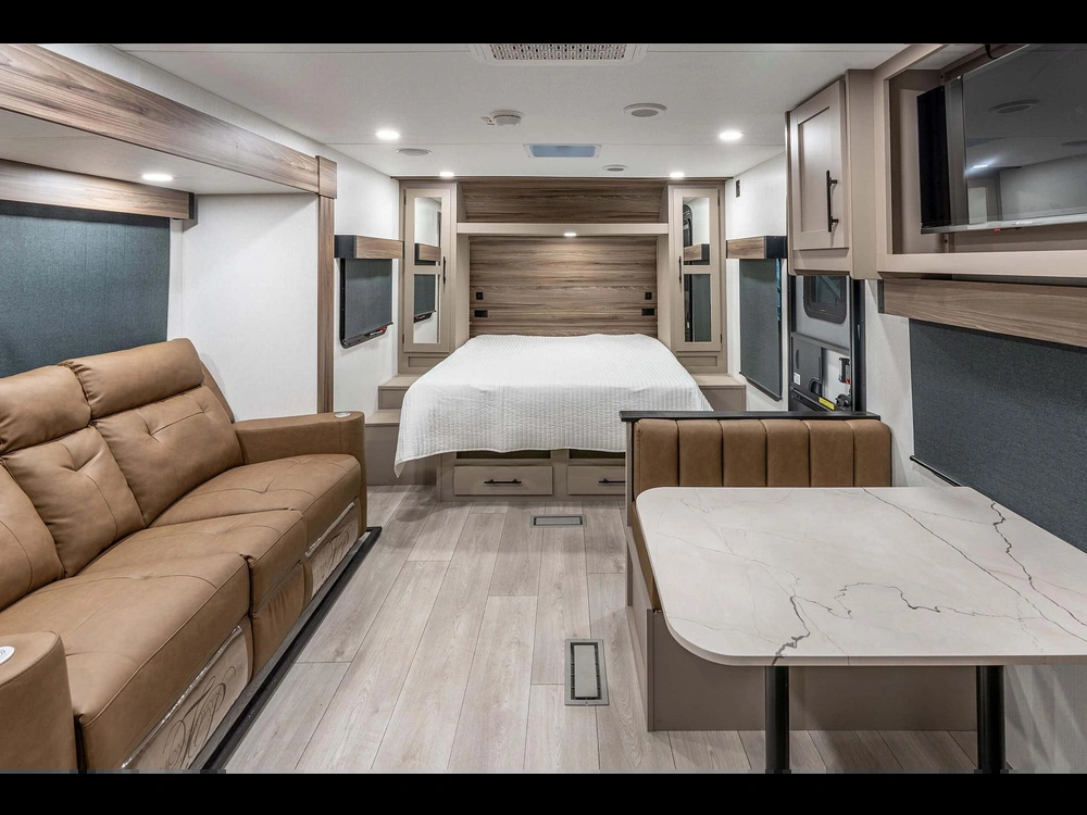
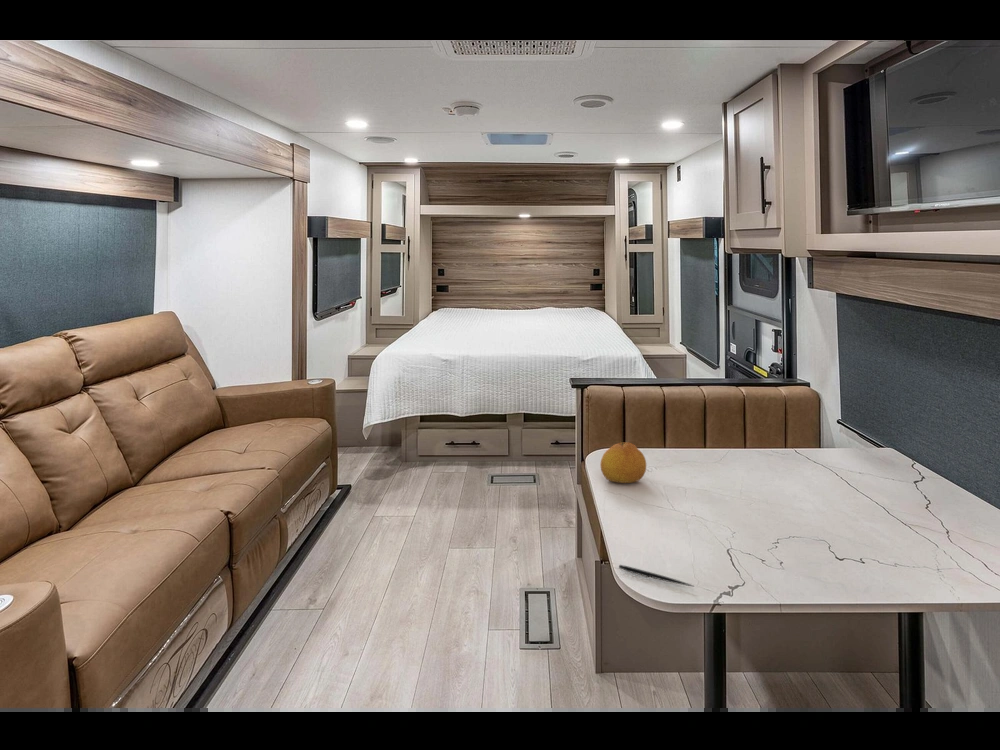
+ pen (655, 575)
+ fruit (623, 461)
